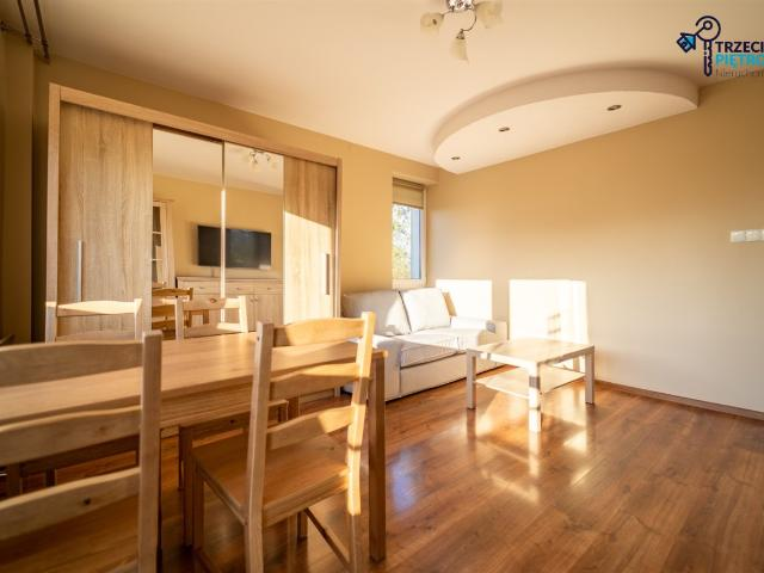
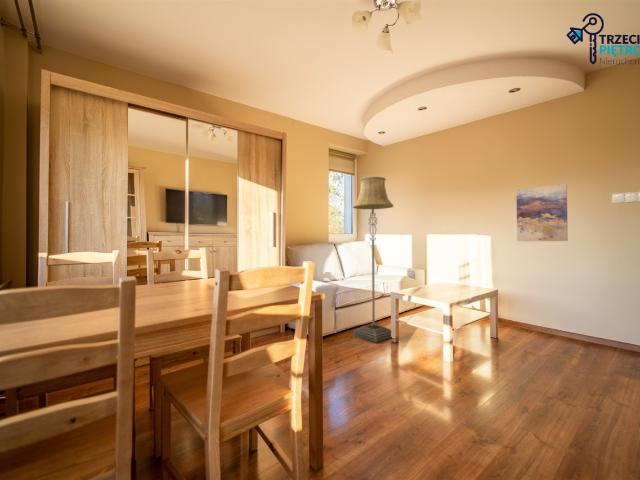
+ wall art (540, 214)
+ floor lamp (373, 257)
